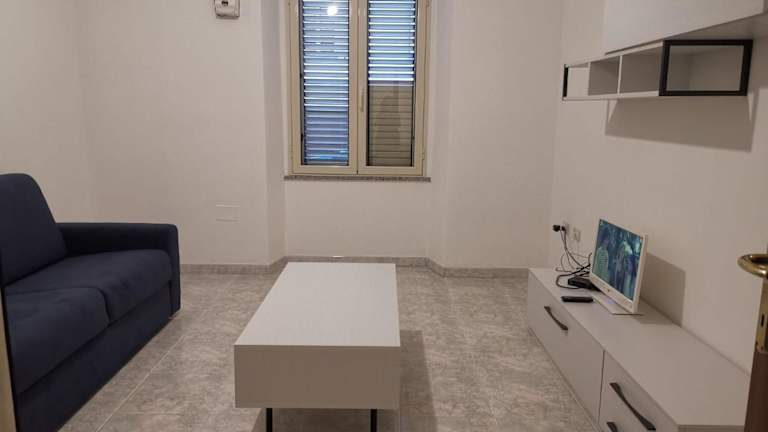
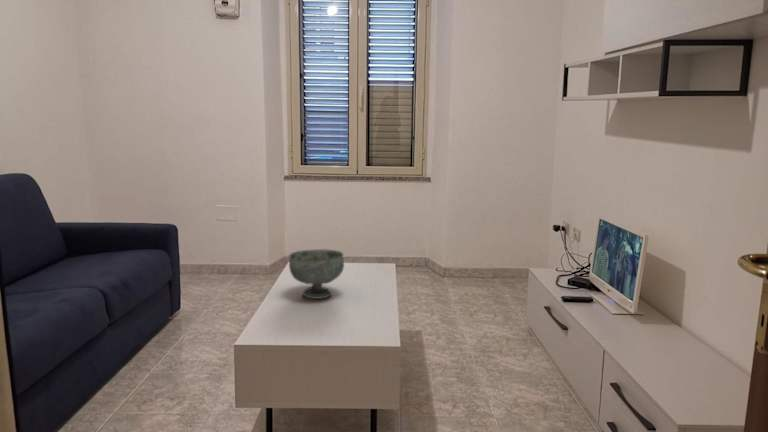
+ decorative bowl (316, 274)
